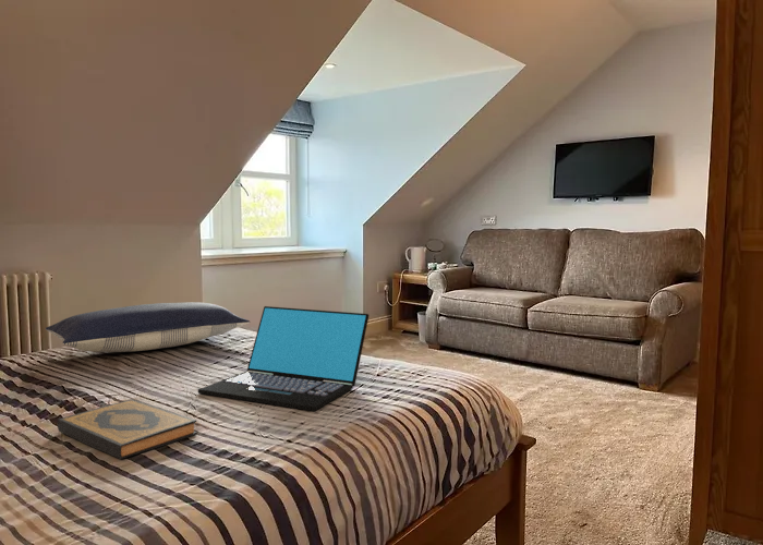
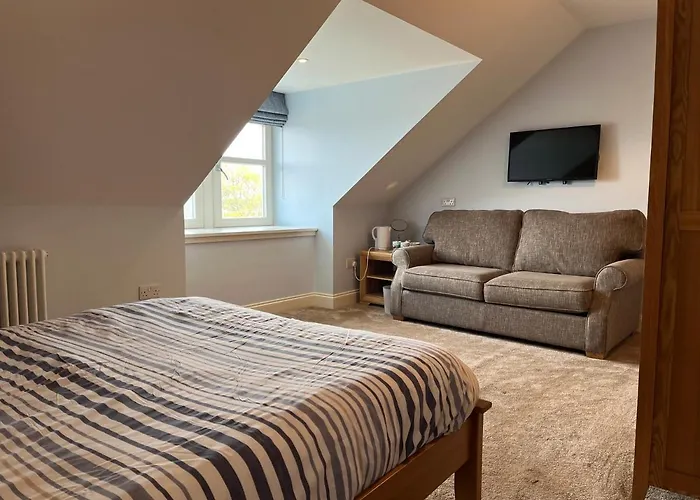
- pillow (152, 325)
- hardback book (126, 426)
- laptop (287, 351)
